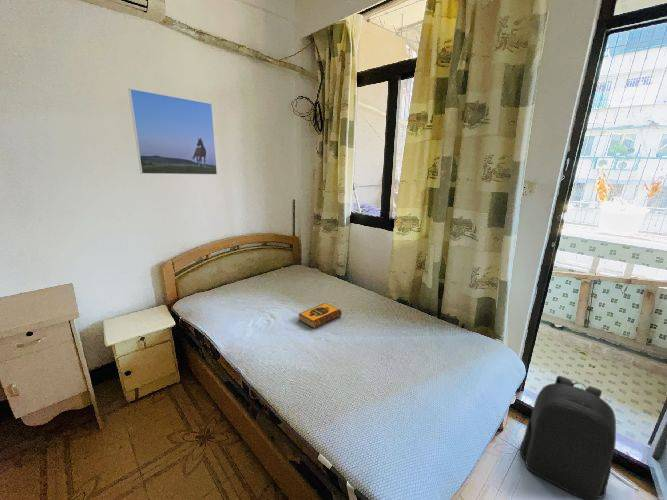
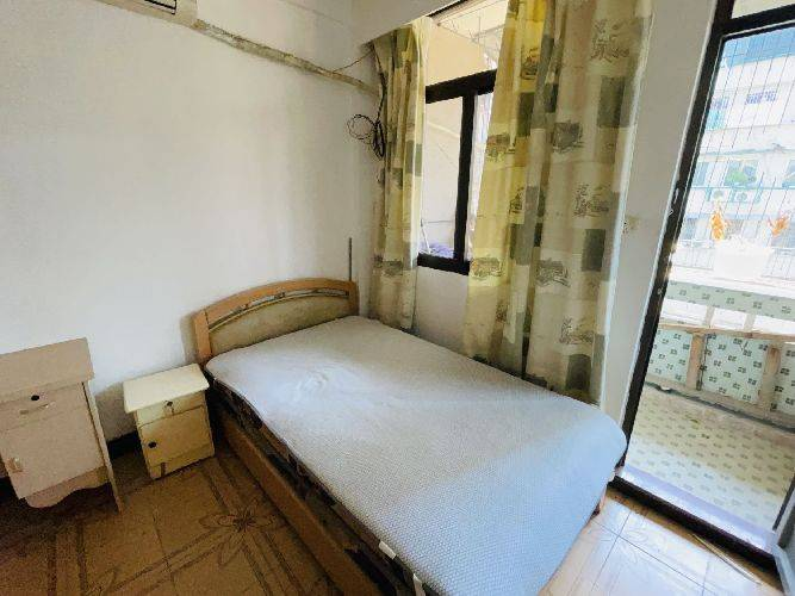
- backpack (570, 426)
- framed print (177, 136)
- hardback book (320, 315)
